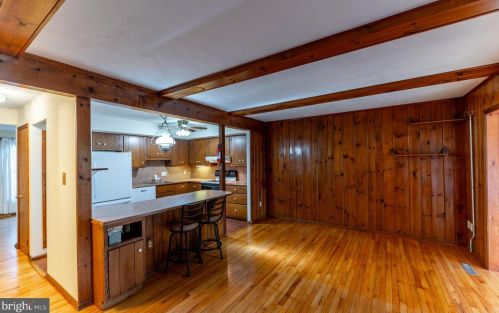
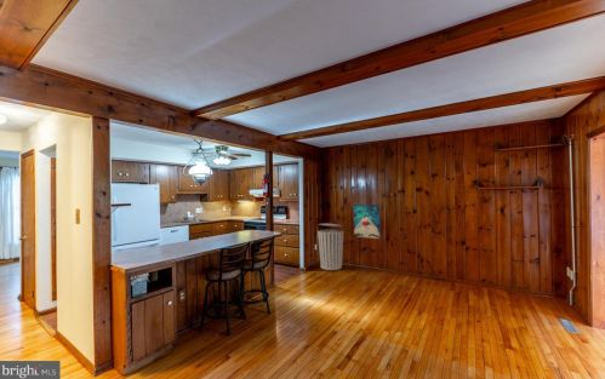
+ trash can (330, 243)
+ wall art (366, 220)
